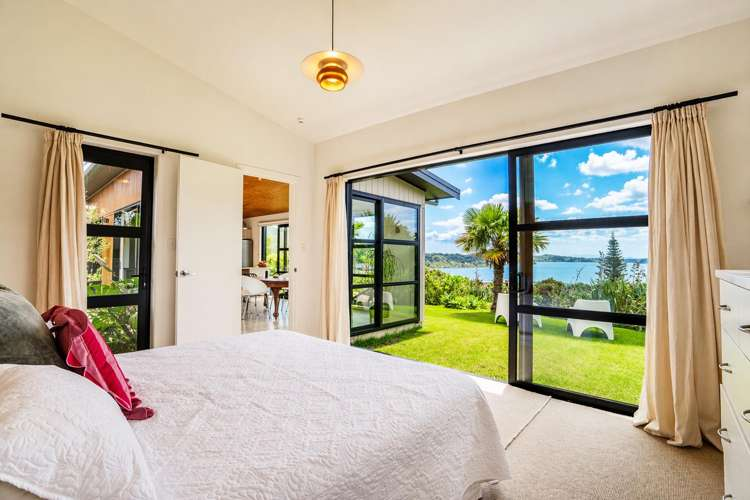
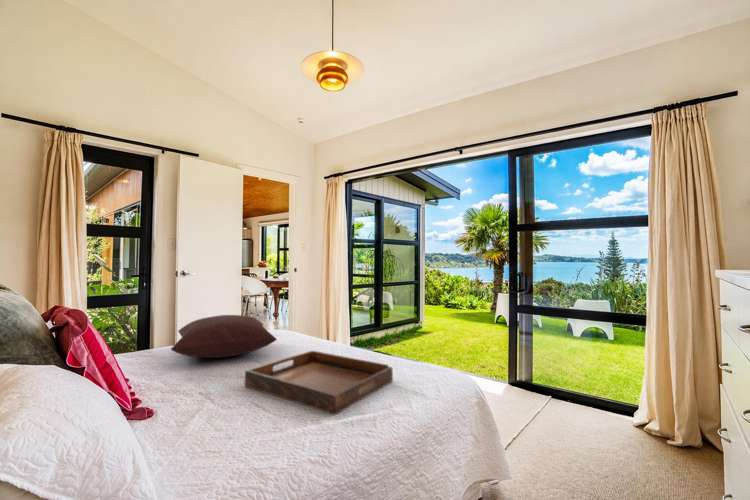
+ cushion (224, 334)
+ serving tray (321, 376)
